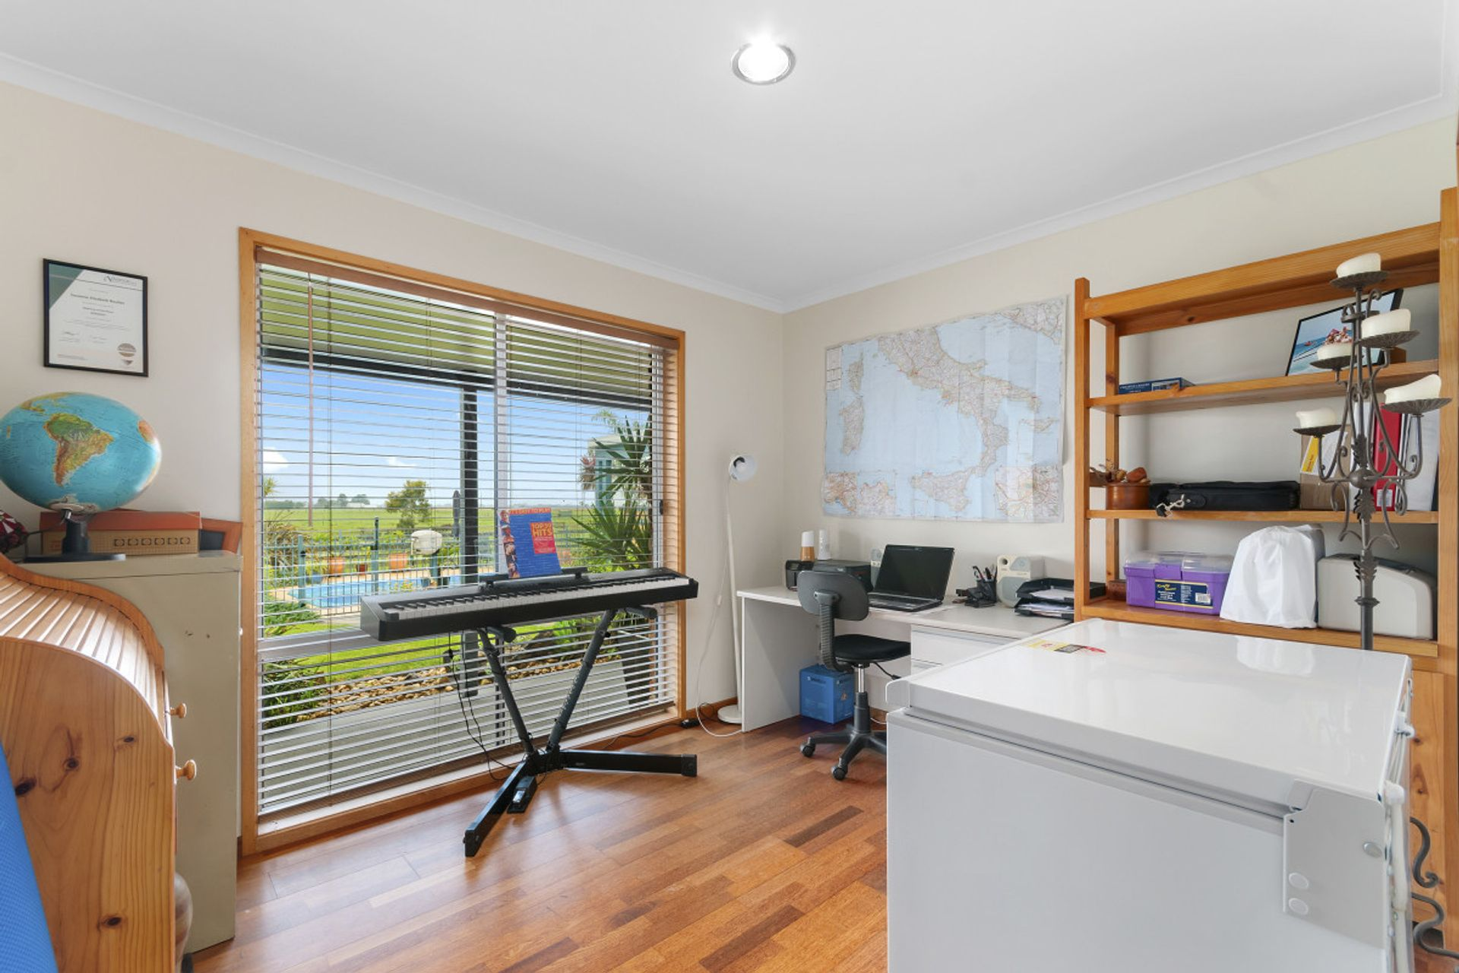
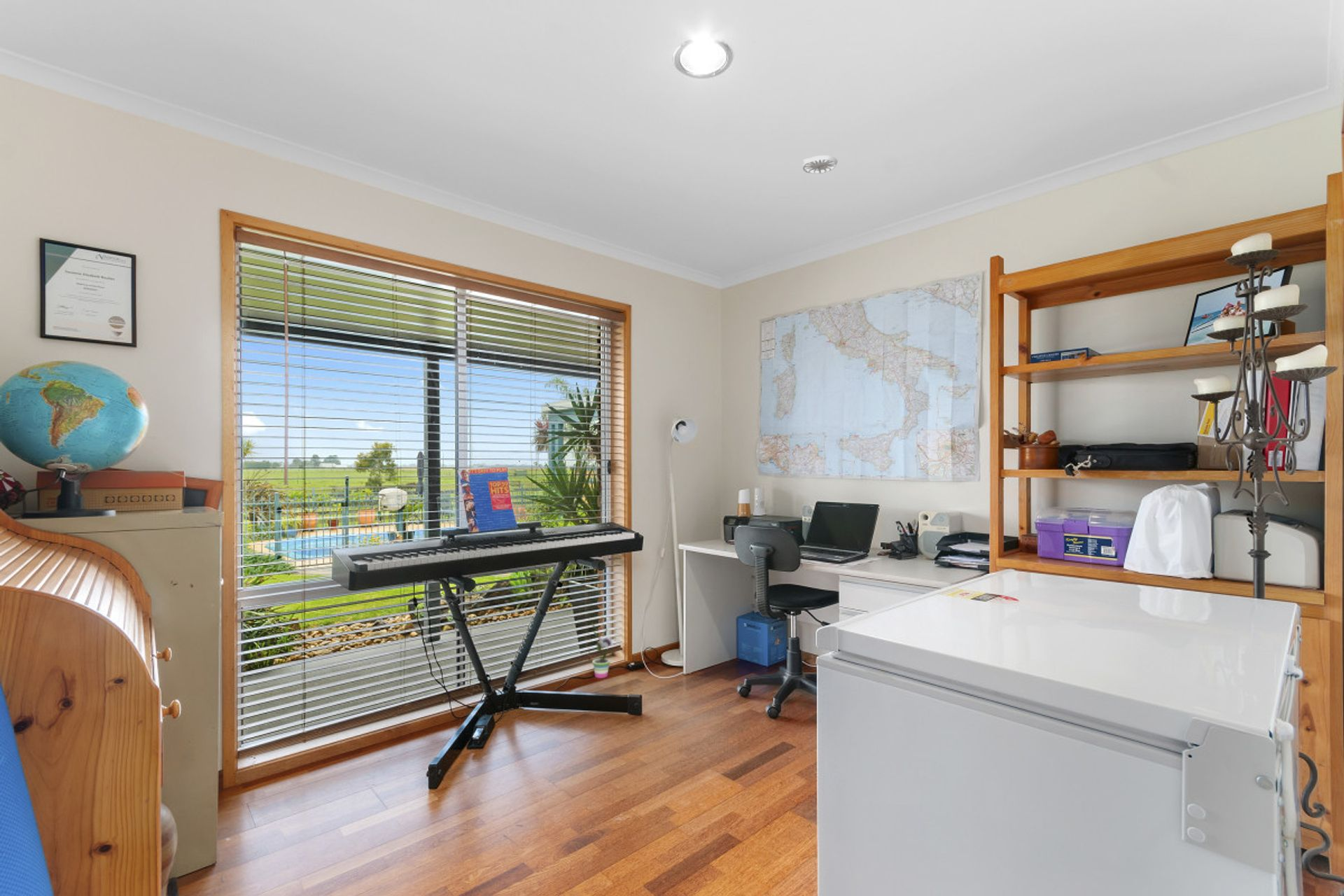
+ smoke detector (820, 166)
+ potted plant (604, 647)
